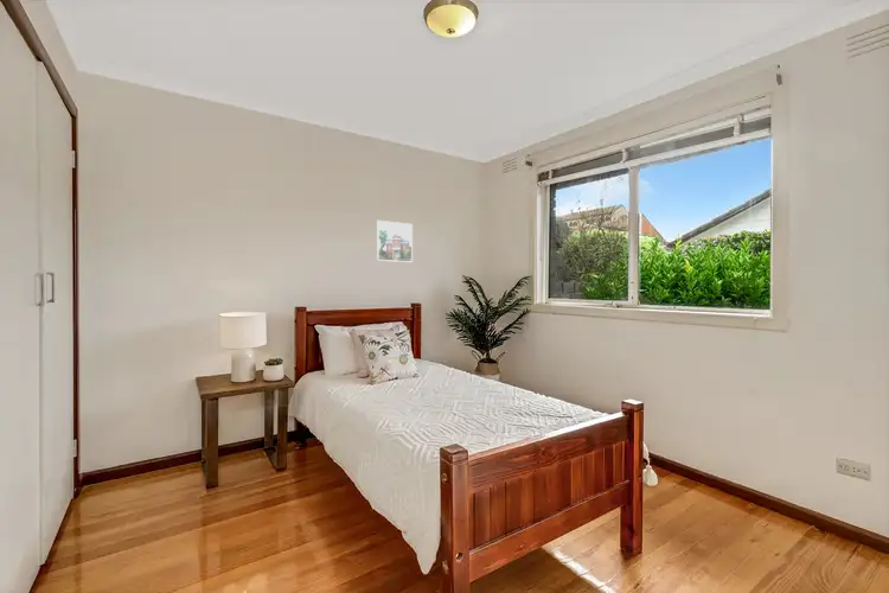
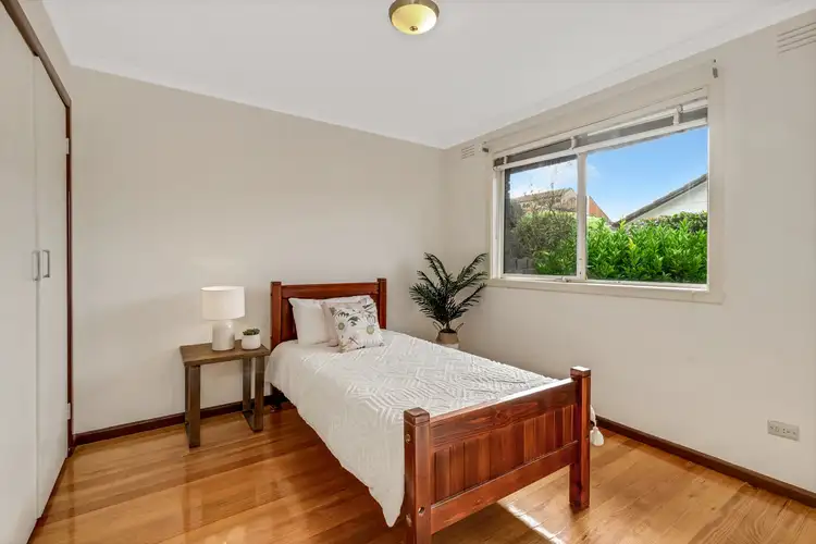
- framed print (395, 241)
